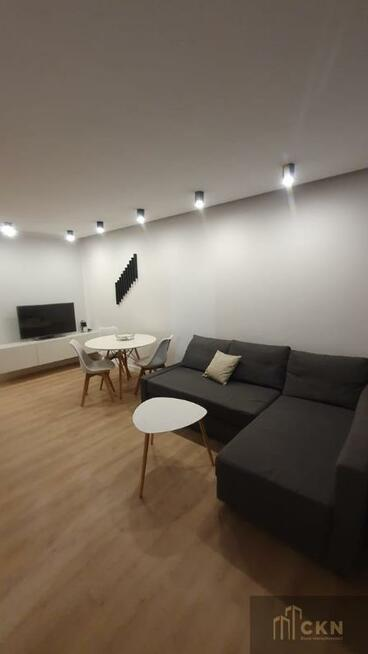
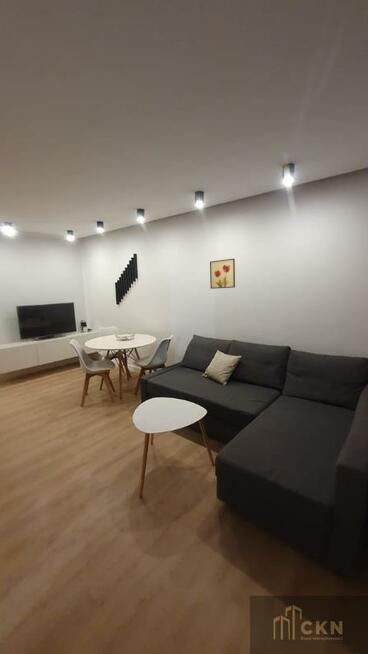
+ wall art (222, 274)
